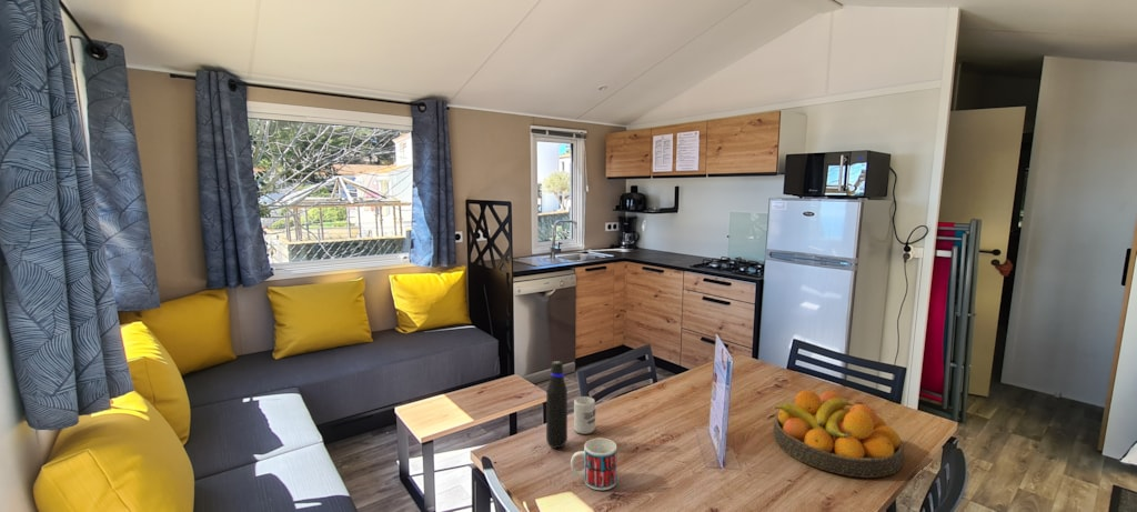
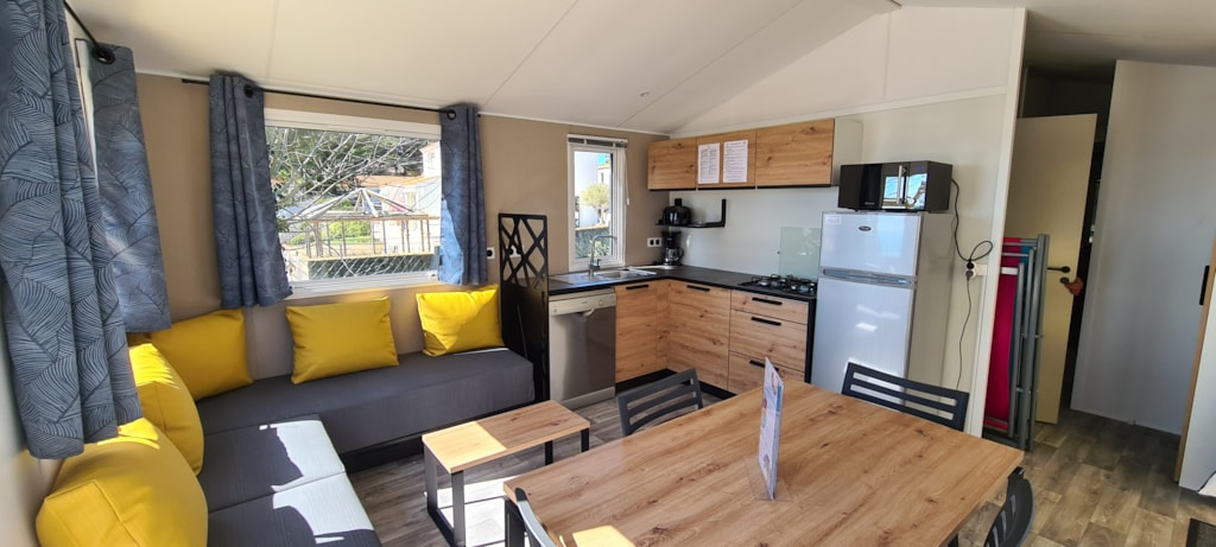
- cup (584, 414)
- water bottle (556, 404)
- fruit bowl (836, 422)
- mug (594, 464)
